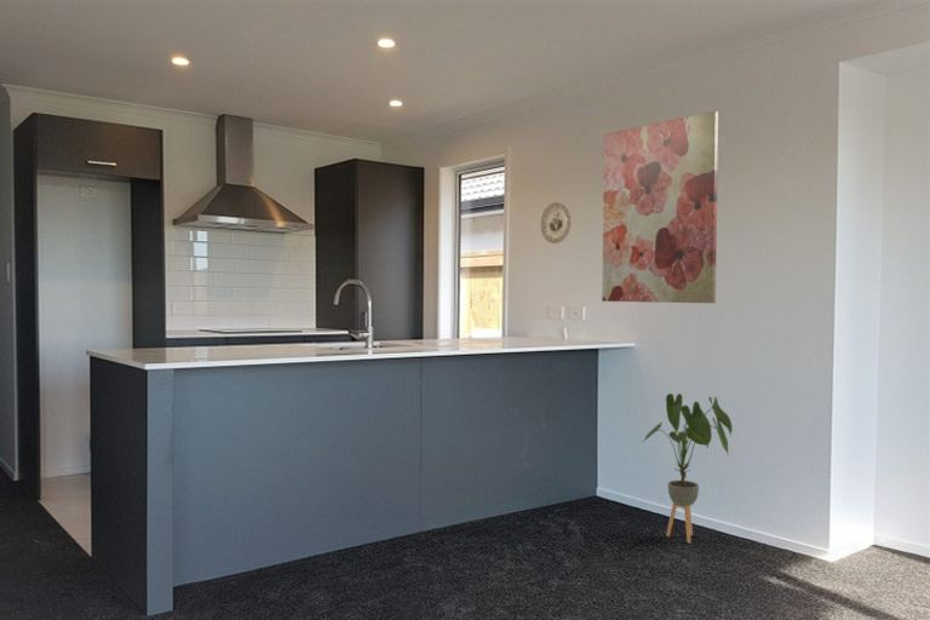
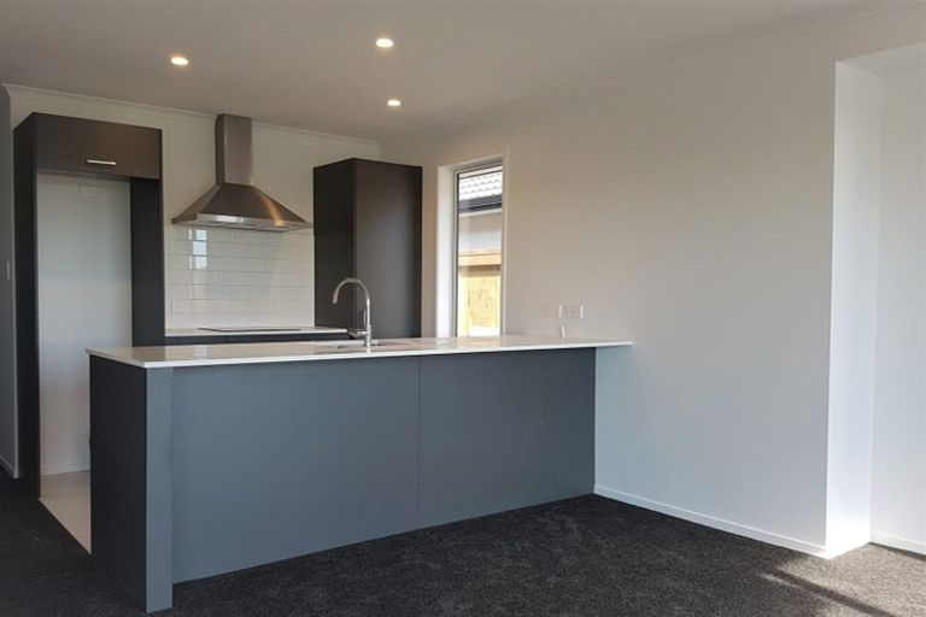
- decorative plate (556, 223)
- house plant (689, 465)
- wall art (655, 213)
